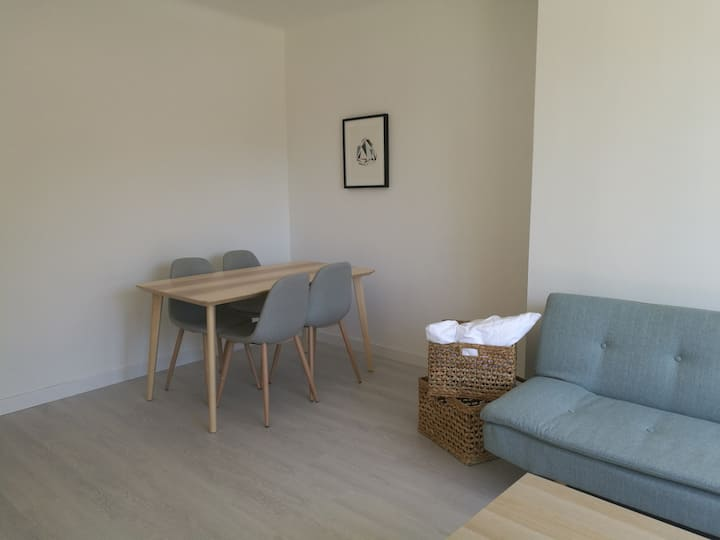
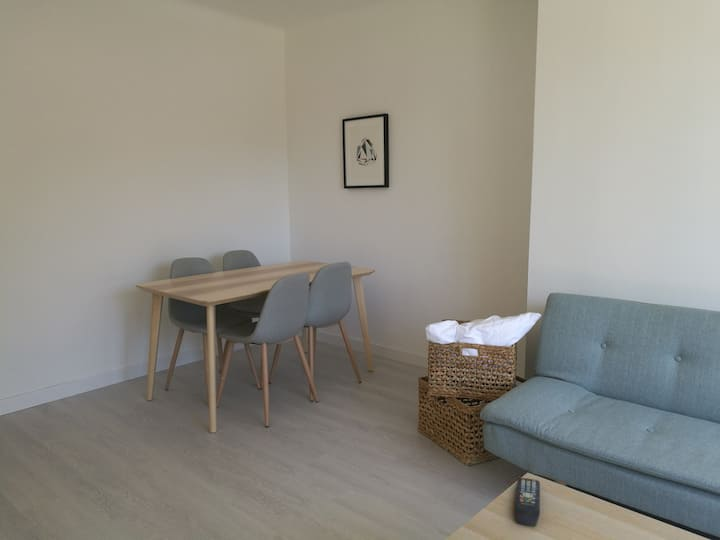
+ remote control (527, 498)
